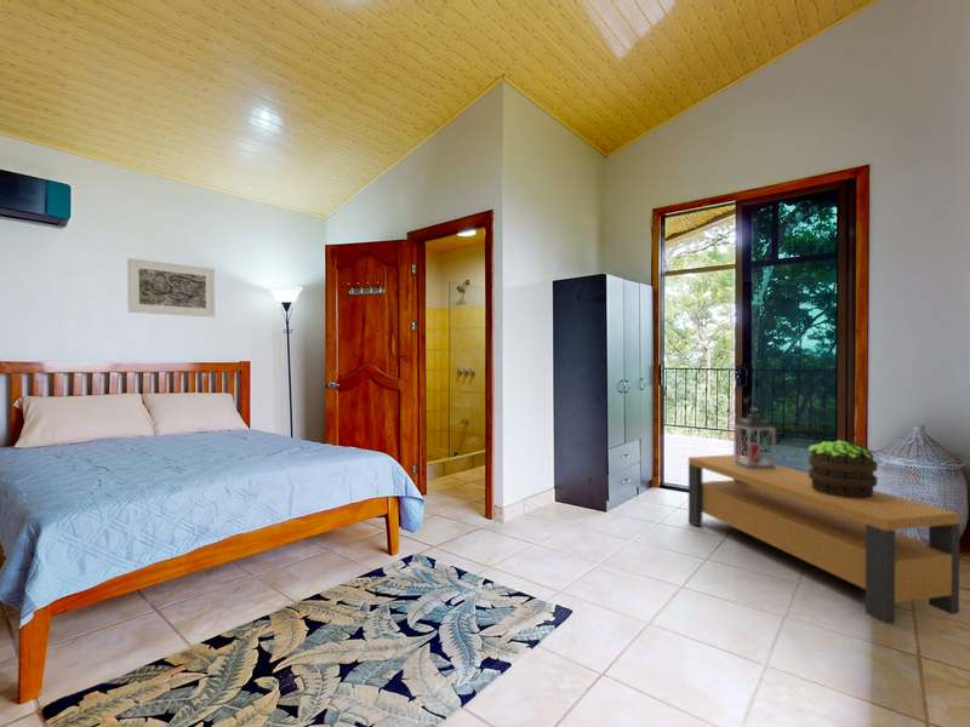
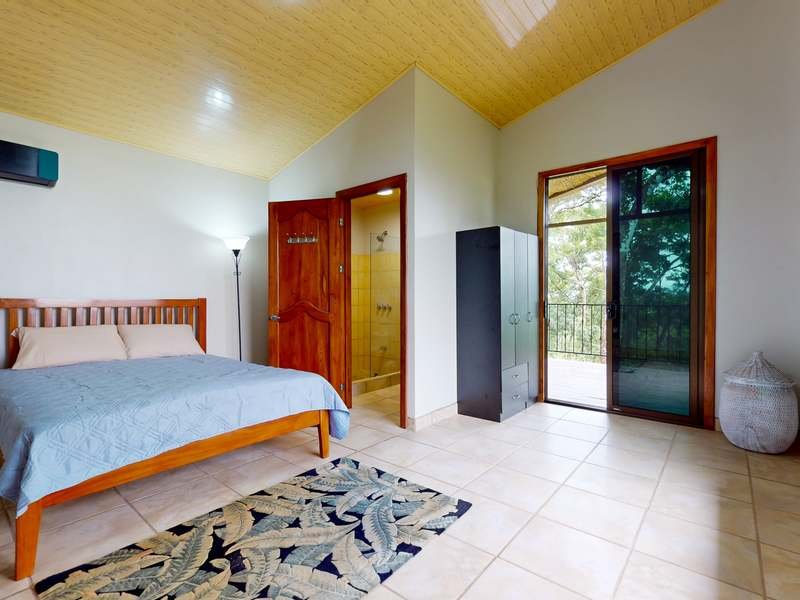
- potted plant (841, 465)
- lantern (753, 430)
- bench (794, 517)
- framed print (173, 288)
